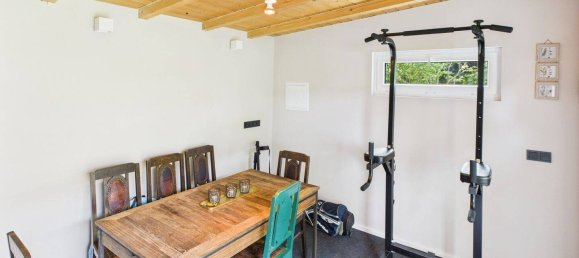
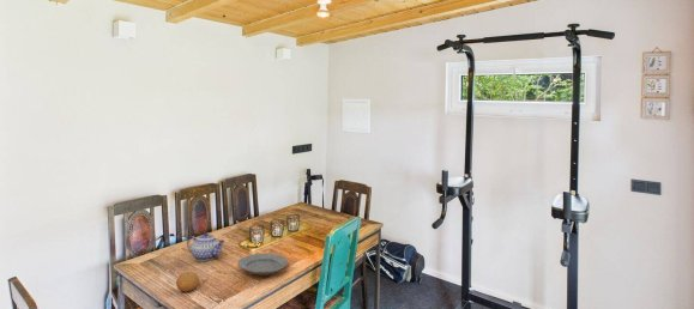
+ plate (262, 266)
+ fruit (187, 281)
+ teapot (205, 244)
